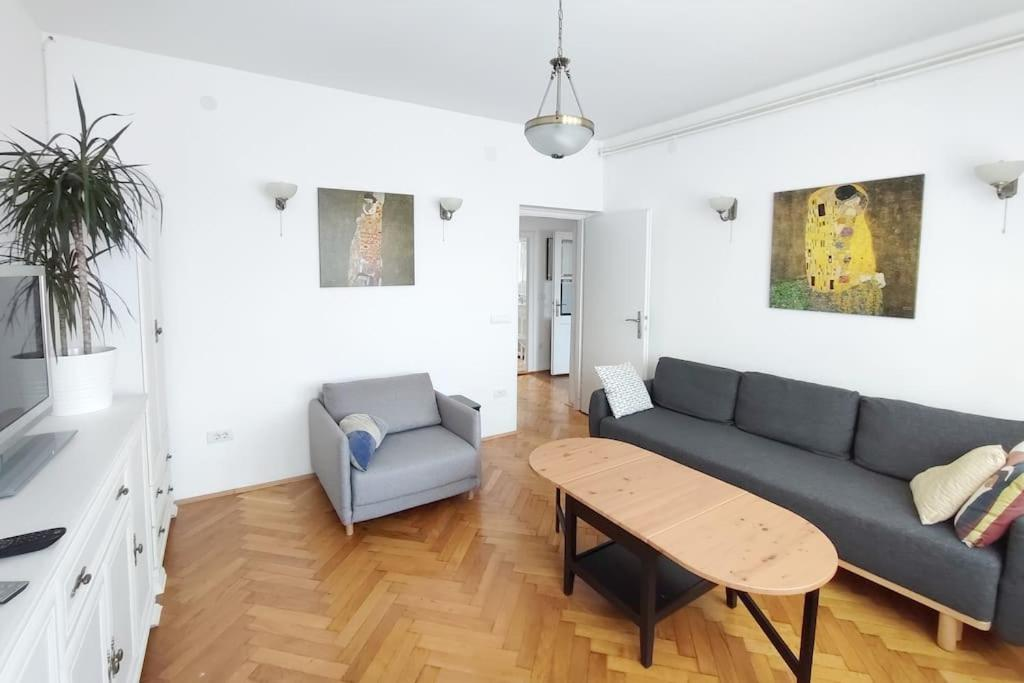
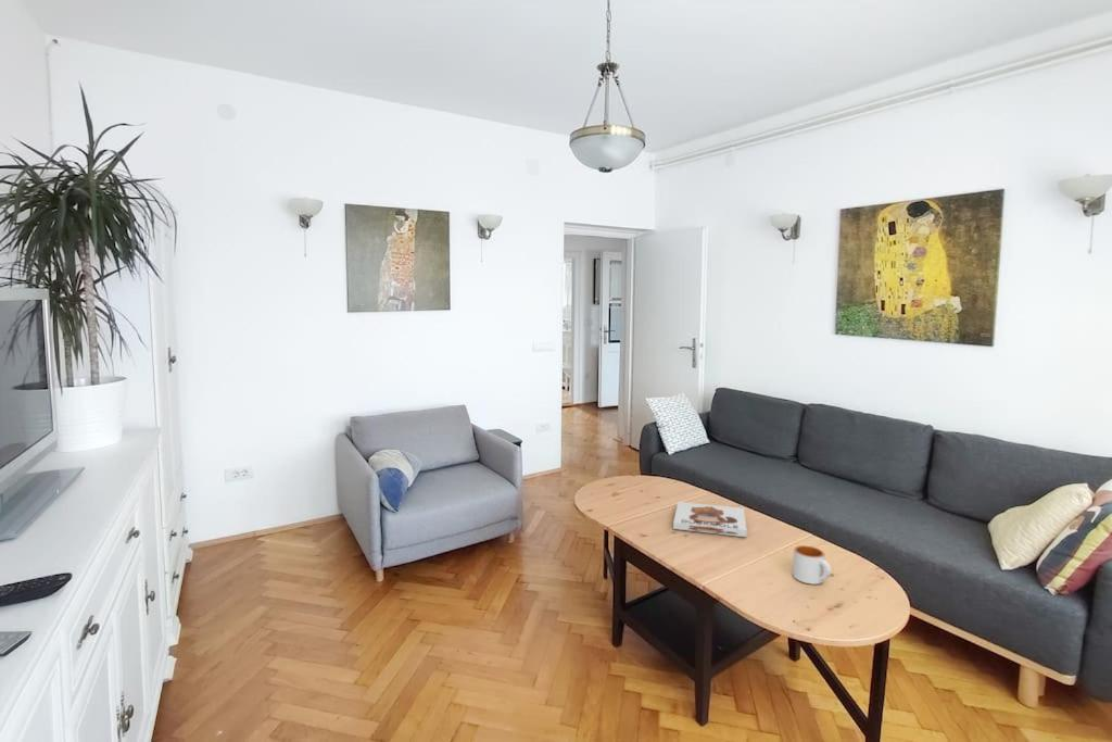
+ mug (812, 566)
+ board game (709, 517)
